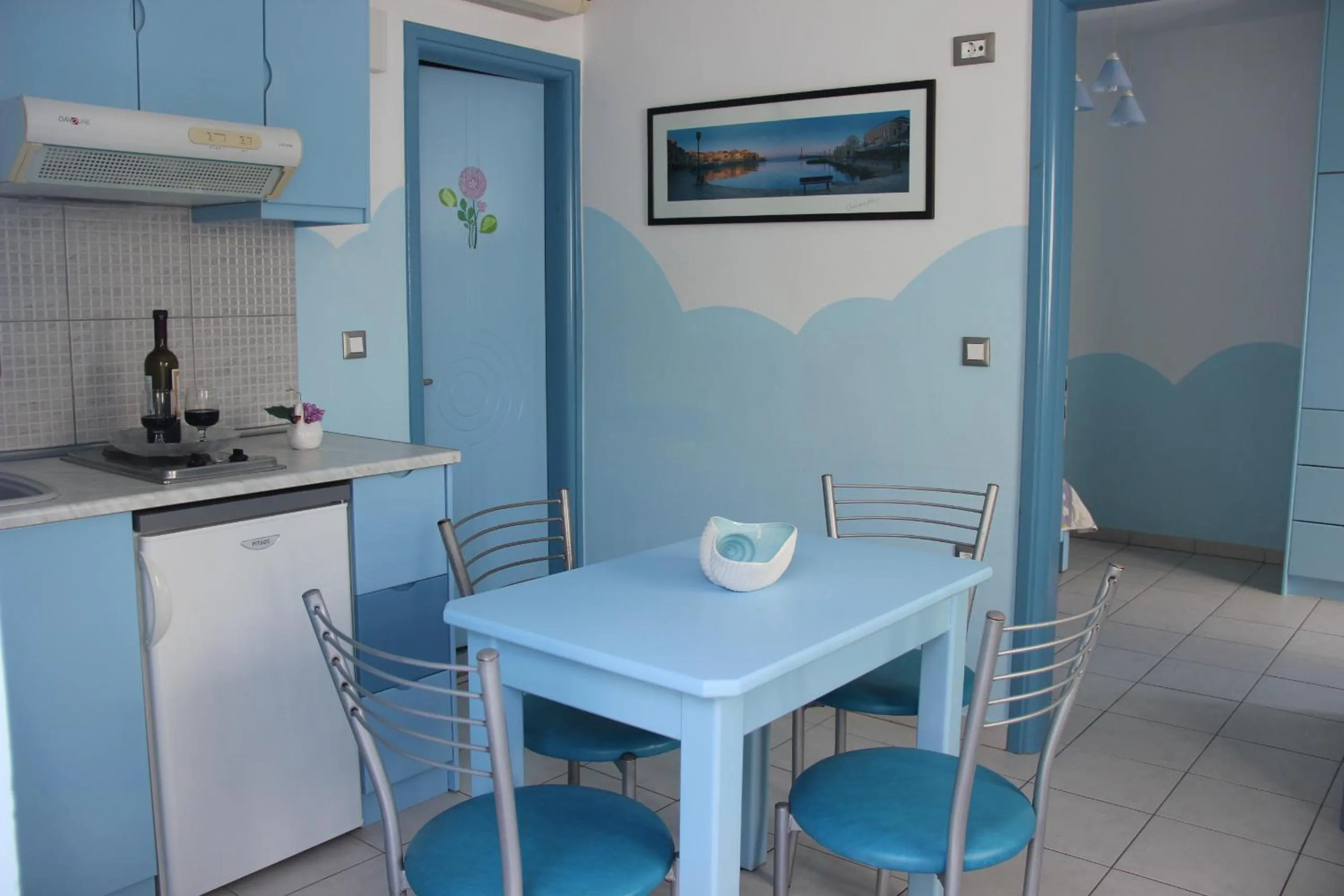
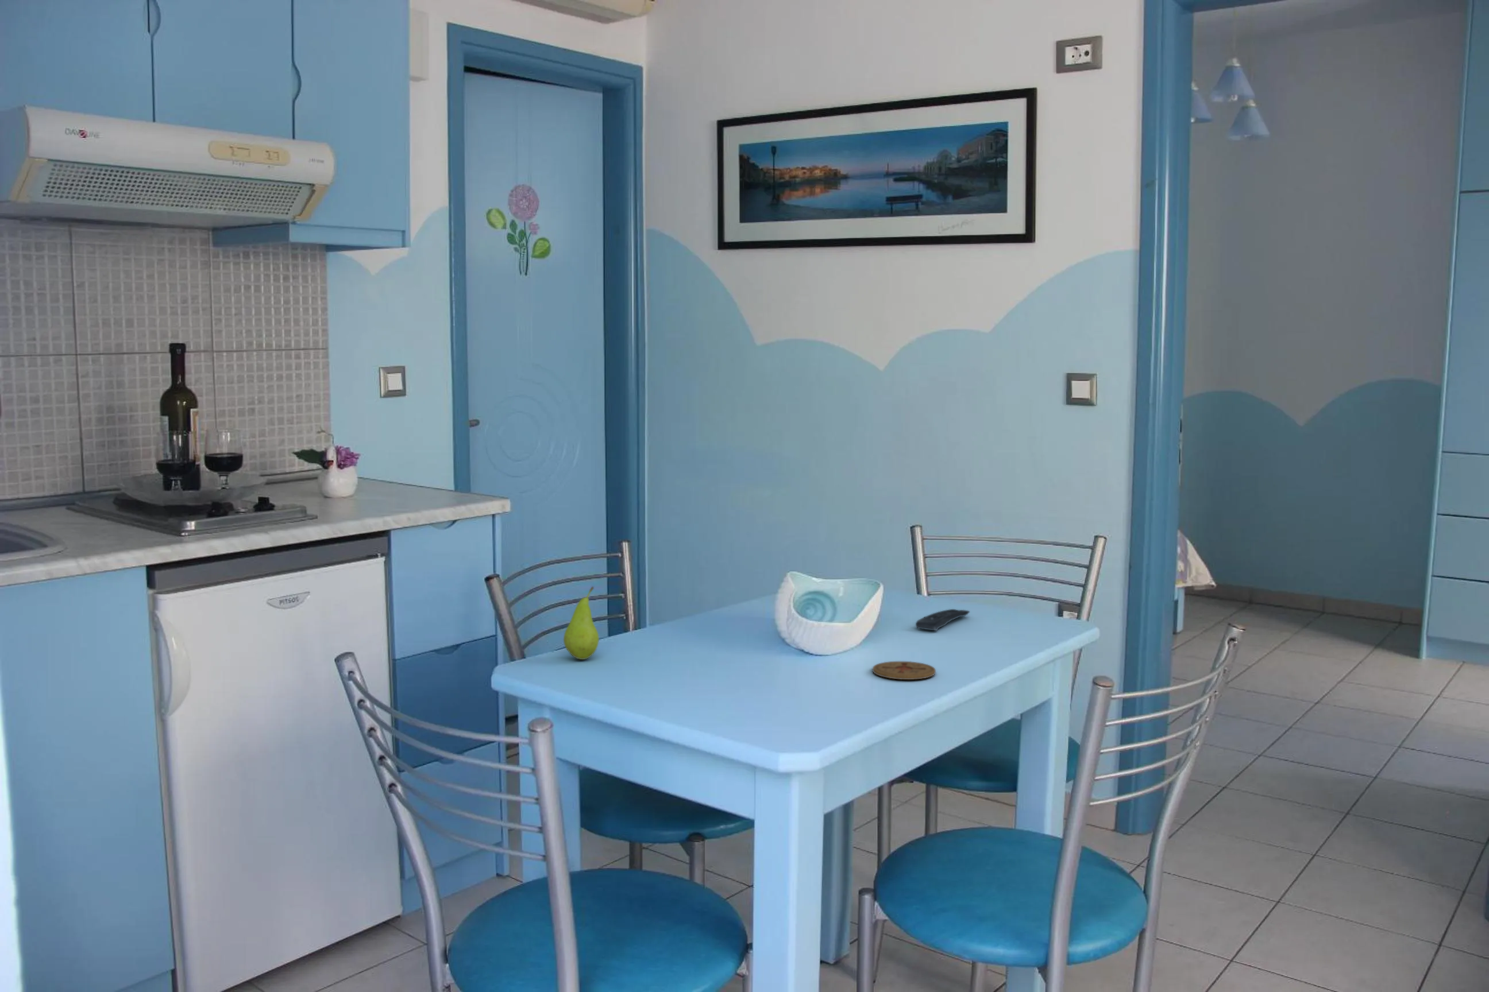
+ fruit (581, 623)
+ remote control (944, 617)
+ coaster (904, 670)
